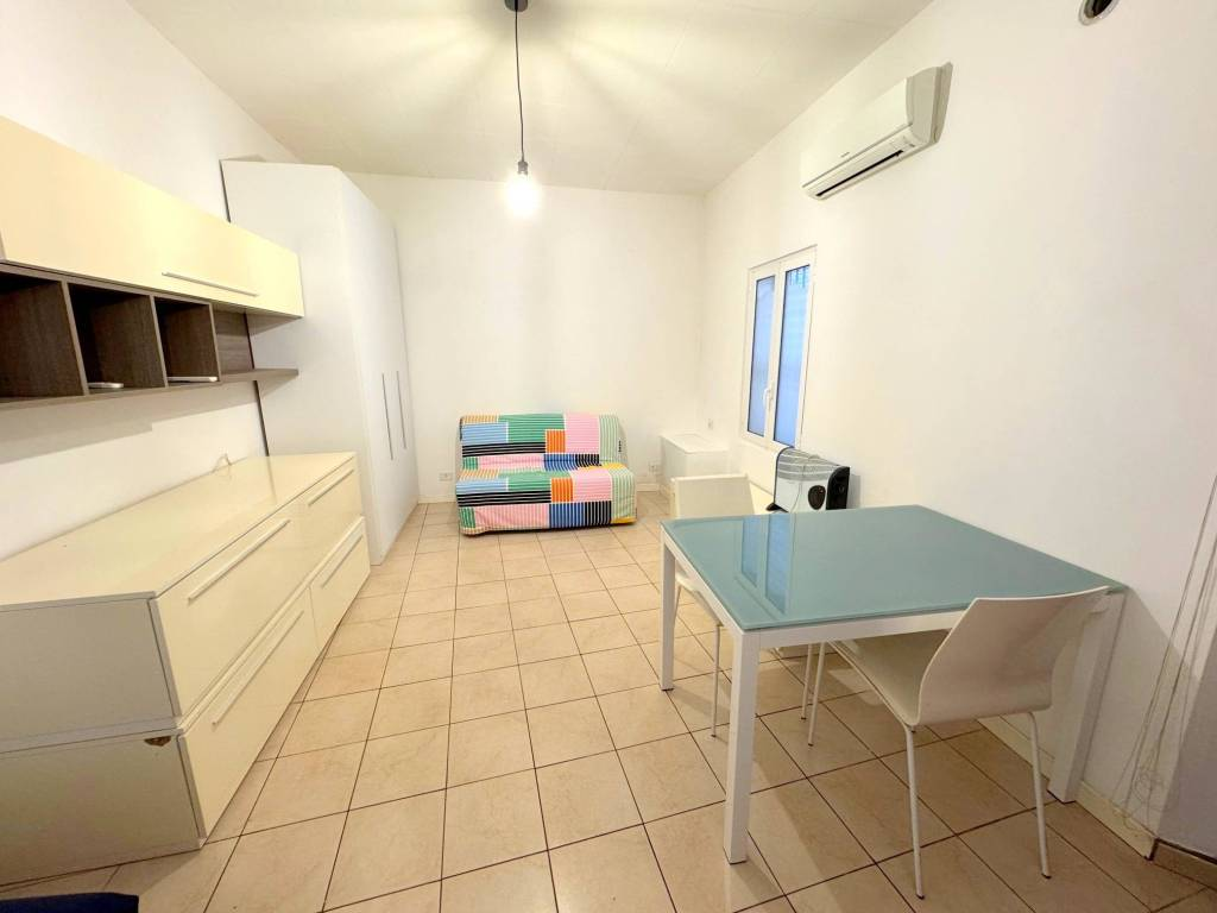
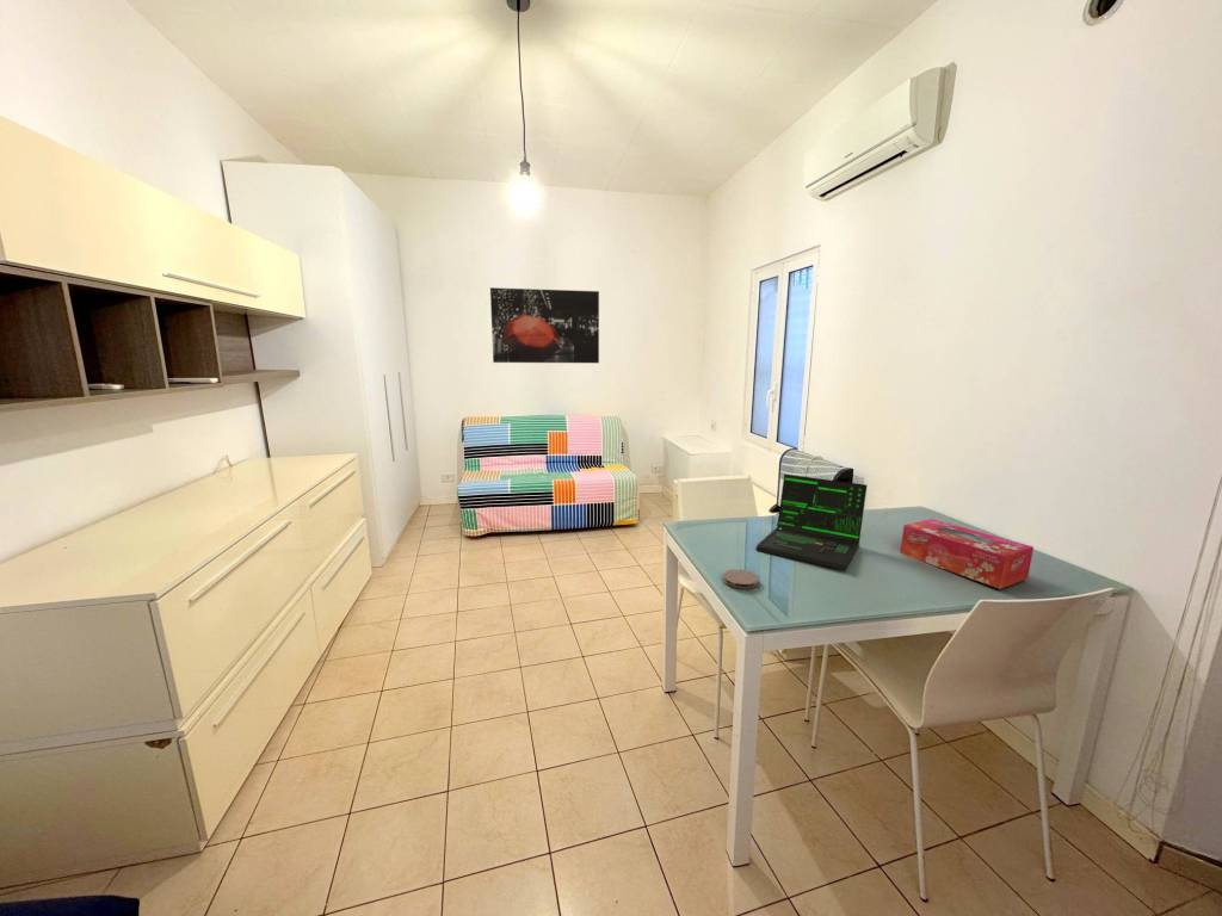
+ laptop (822, 519)
+ tissue box (962, 550)
+ wall art (545, 327)
+ coaster (740, 578)
